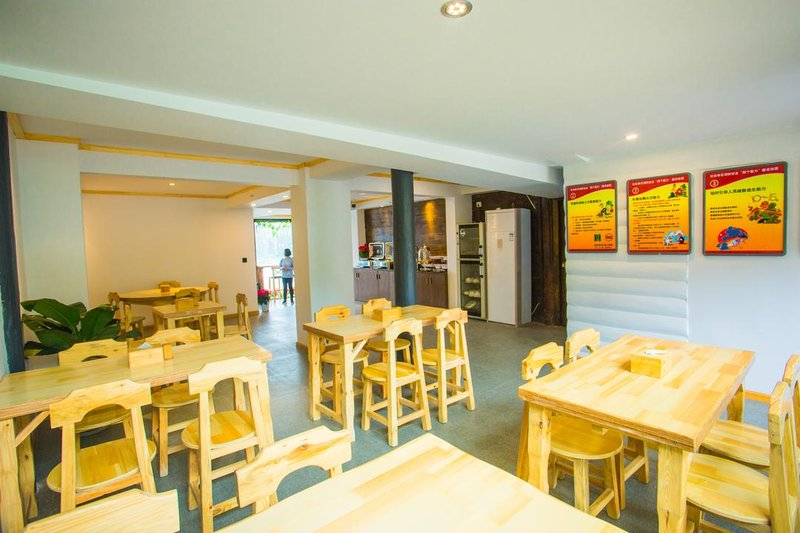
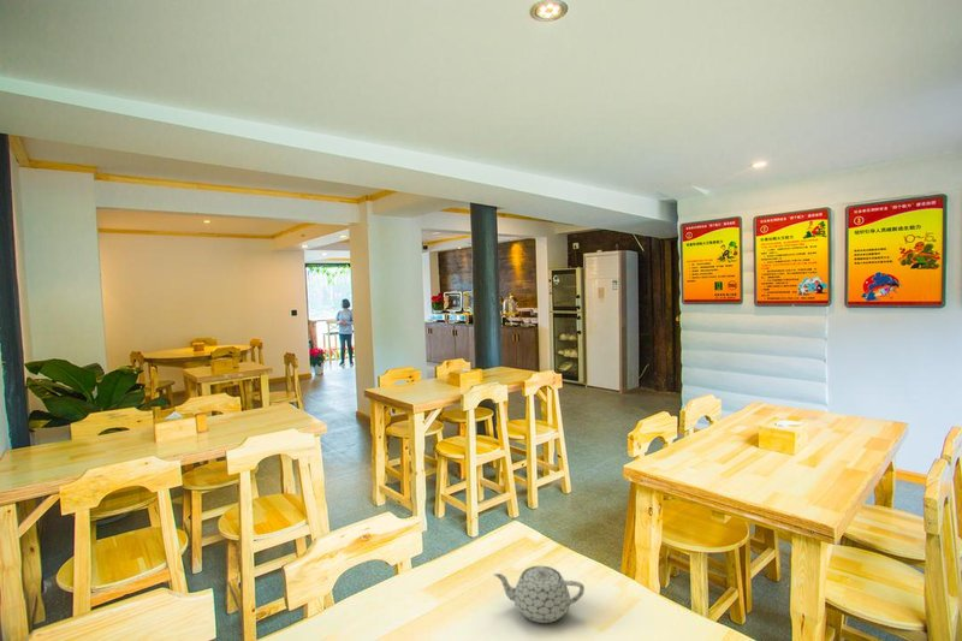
+ teapot (538, 588)
